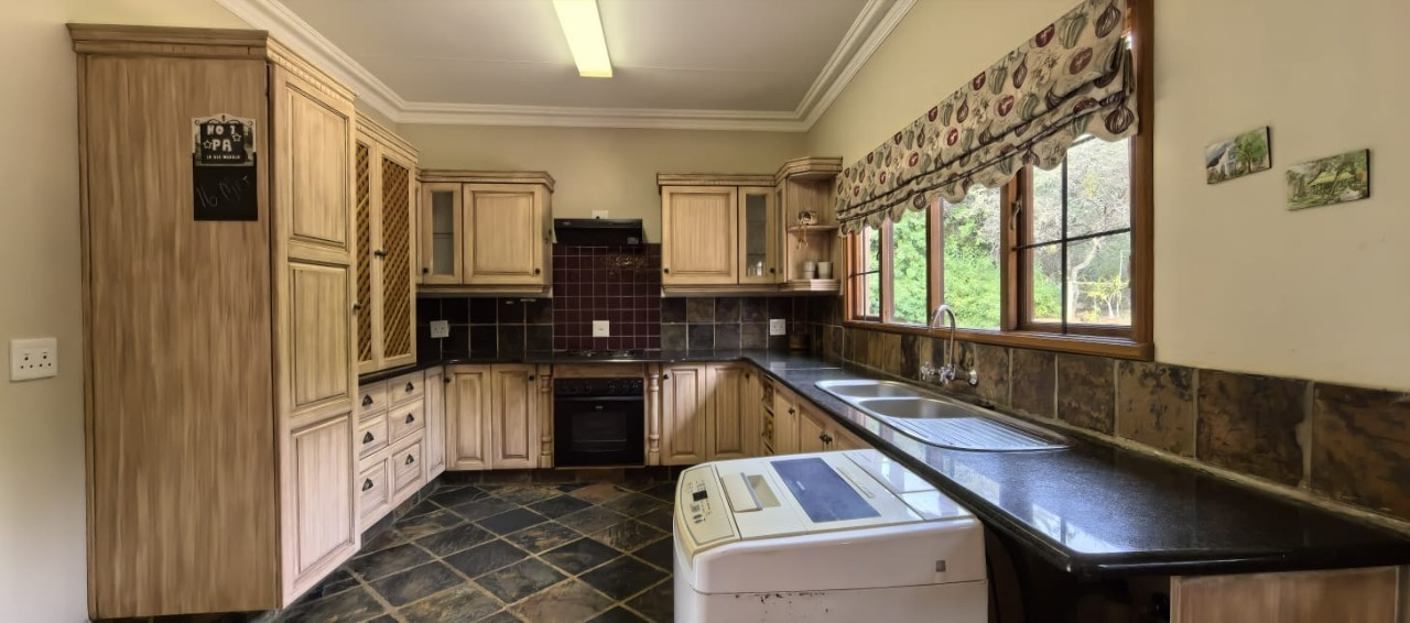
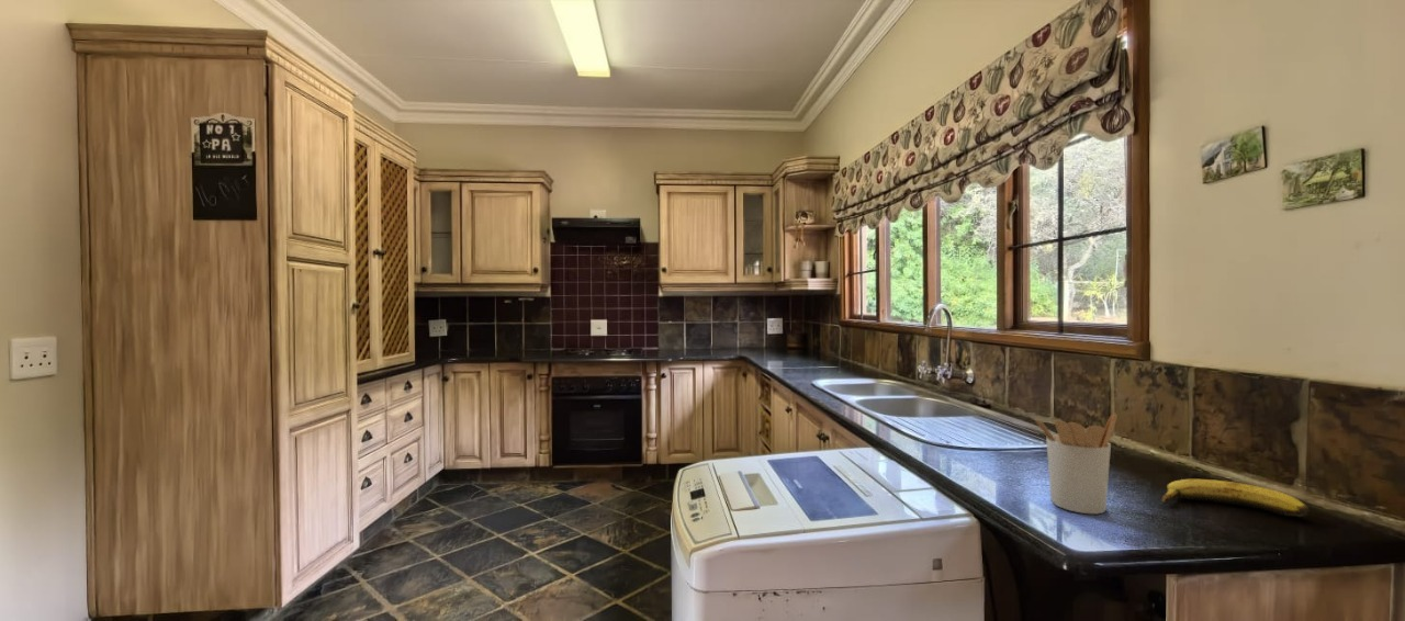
+ banana (1219, 494)
+ utensil holder (1078, 460)
